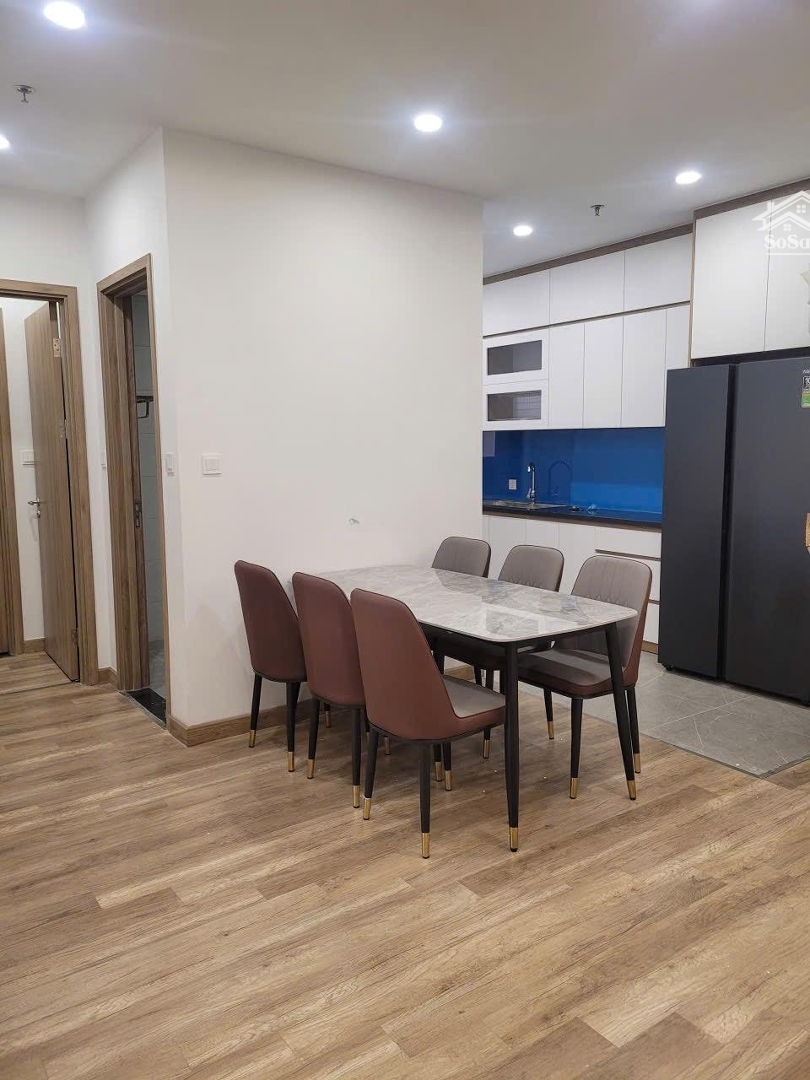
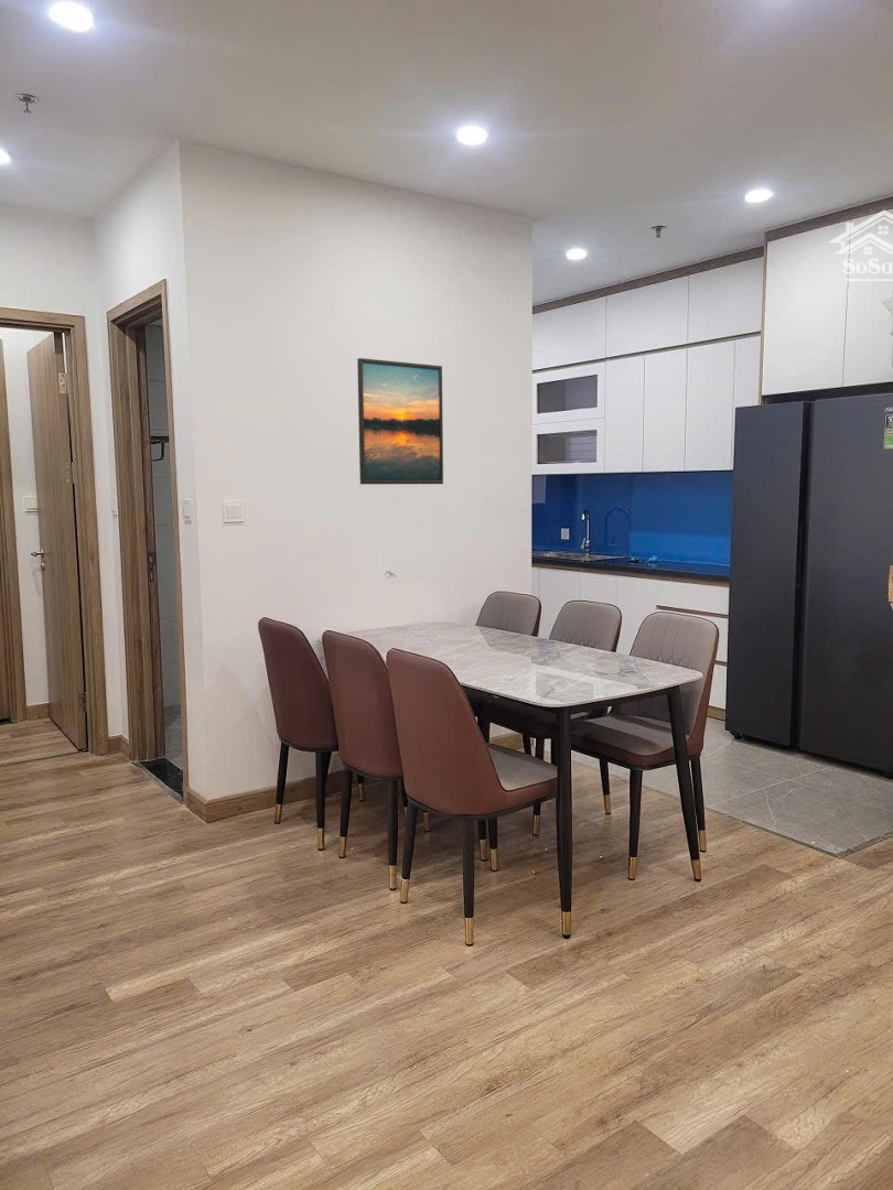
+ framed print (401, 423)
